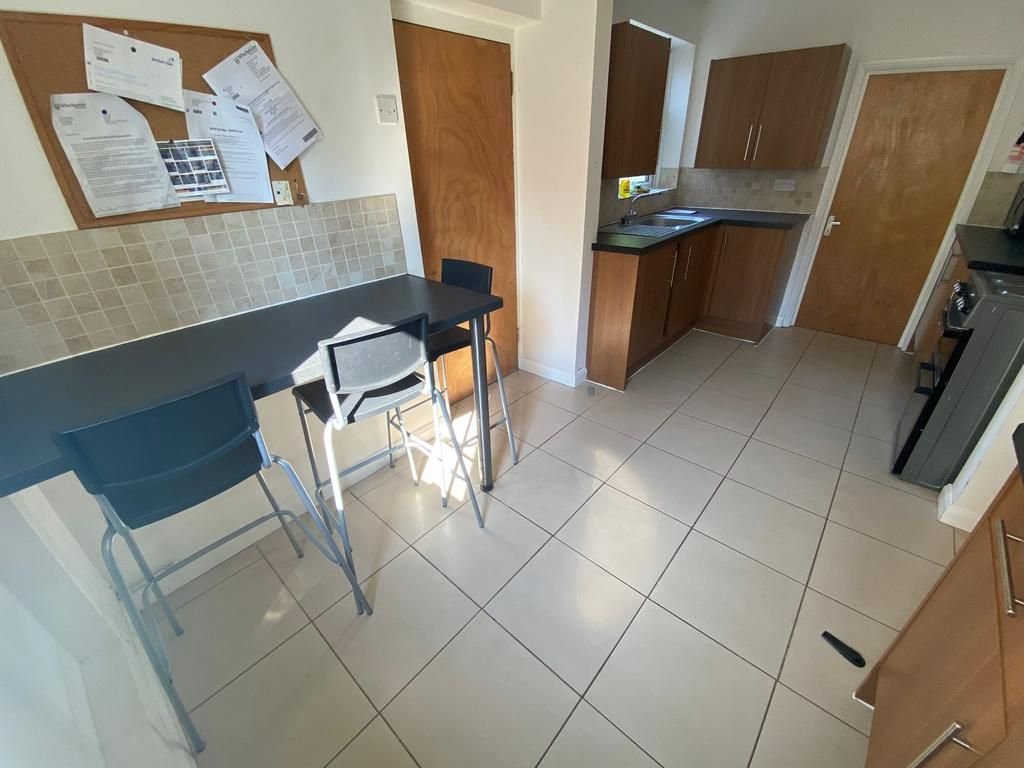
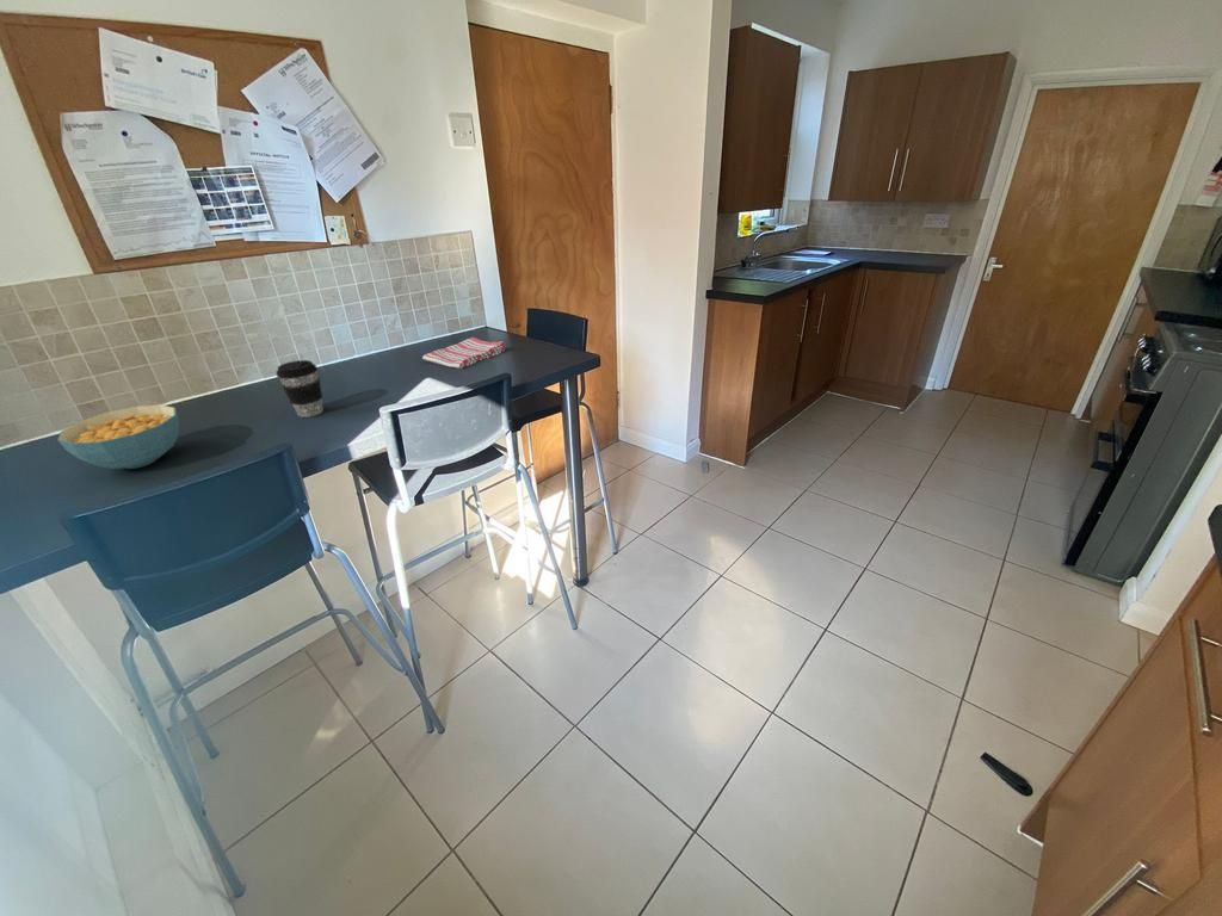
+ coffee cup (302, 389)
+ dish towel (464, 351)
+ cereal bowl (130, 442)
